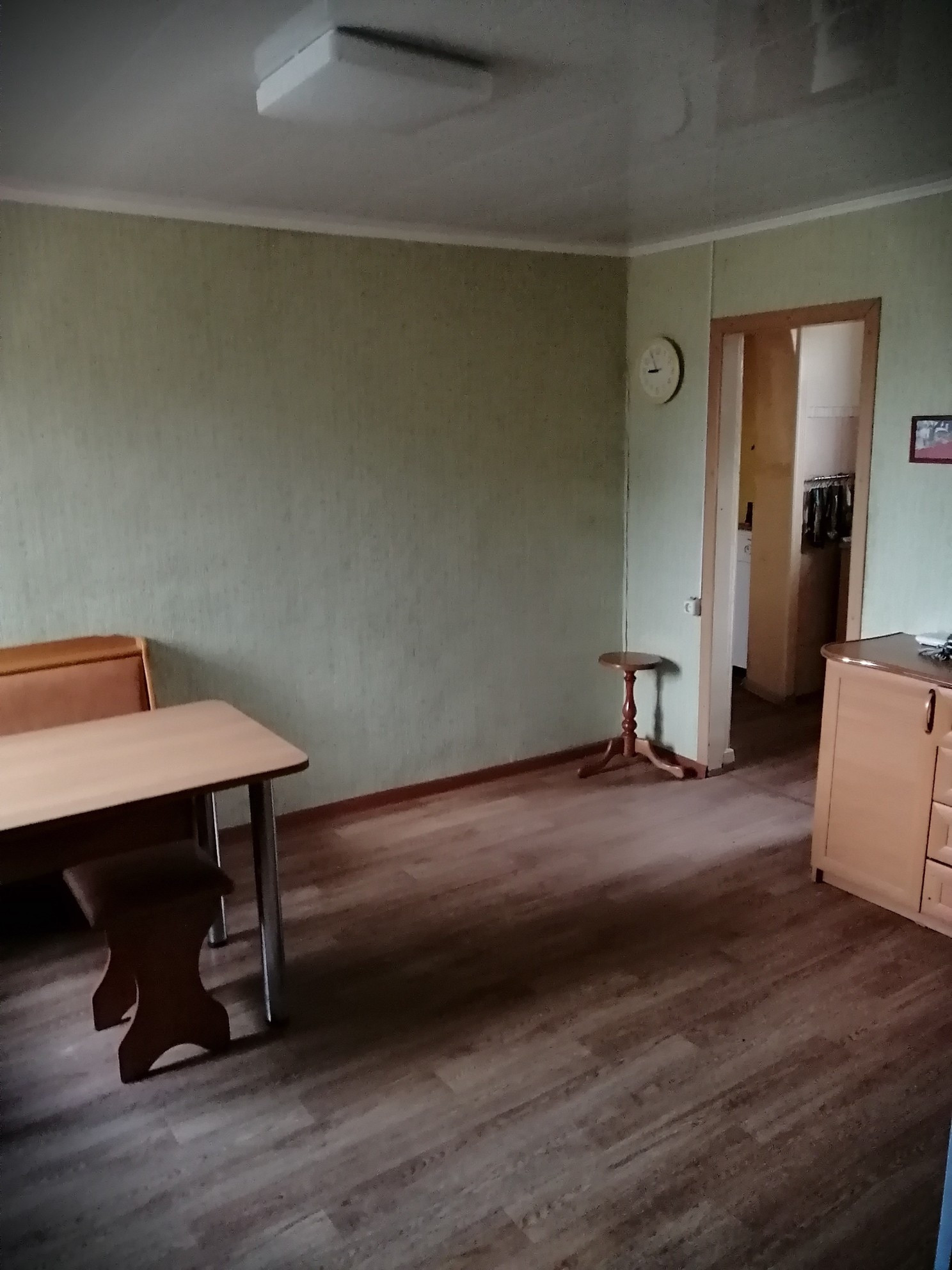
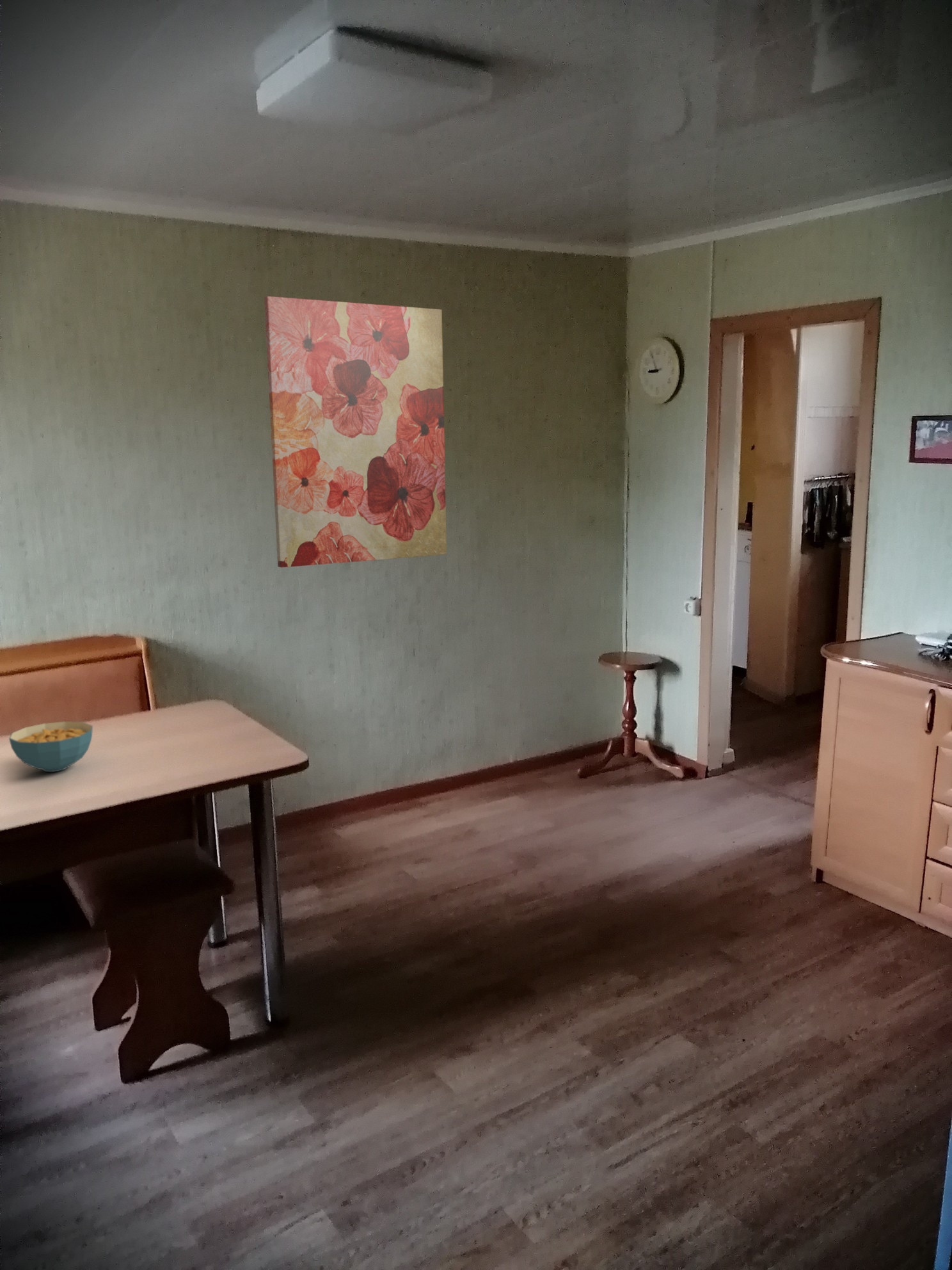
+ wall art (361, 435)
+ cereal bowl (53, 750)
